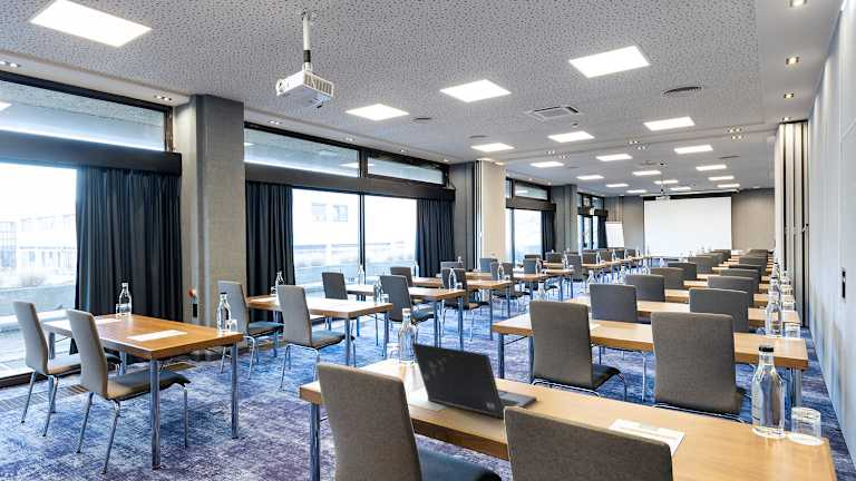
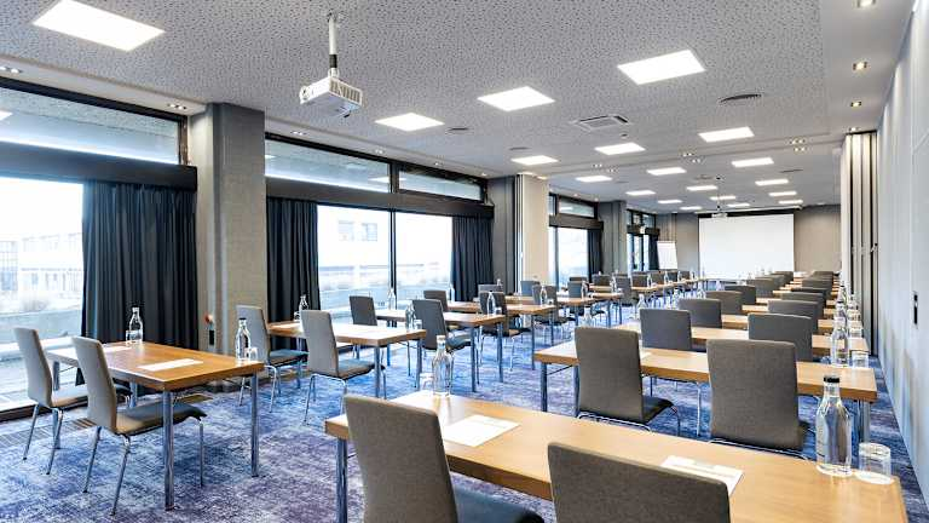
- laptop (475, 372)
